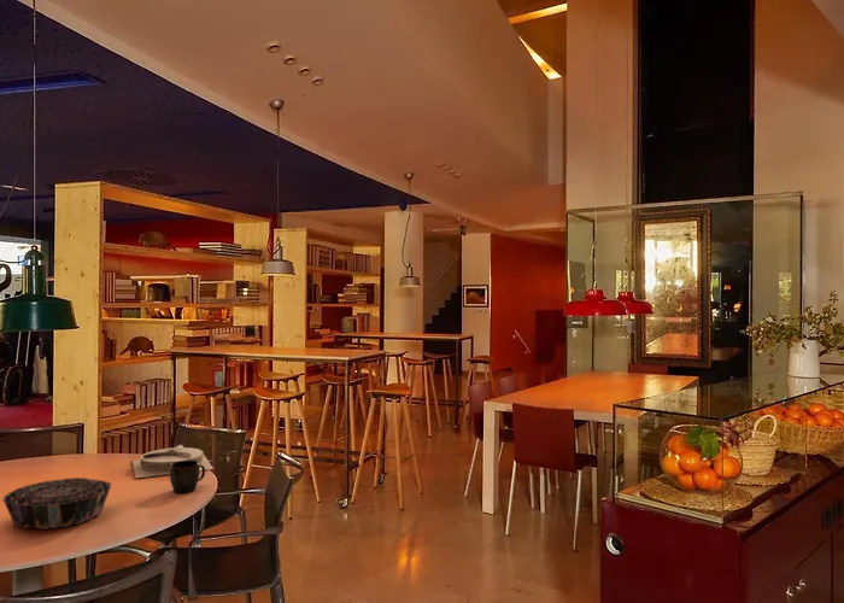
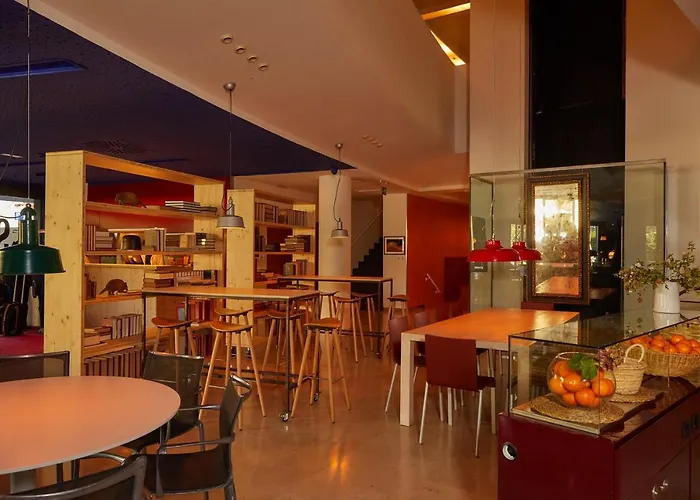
- mug (188, 475)
- plate (171, 457)
- decorative bowl (59, 503)
